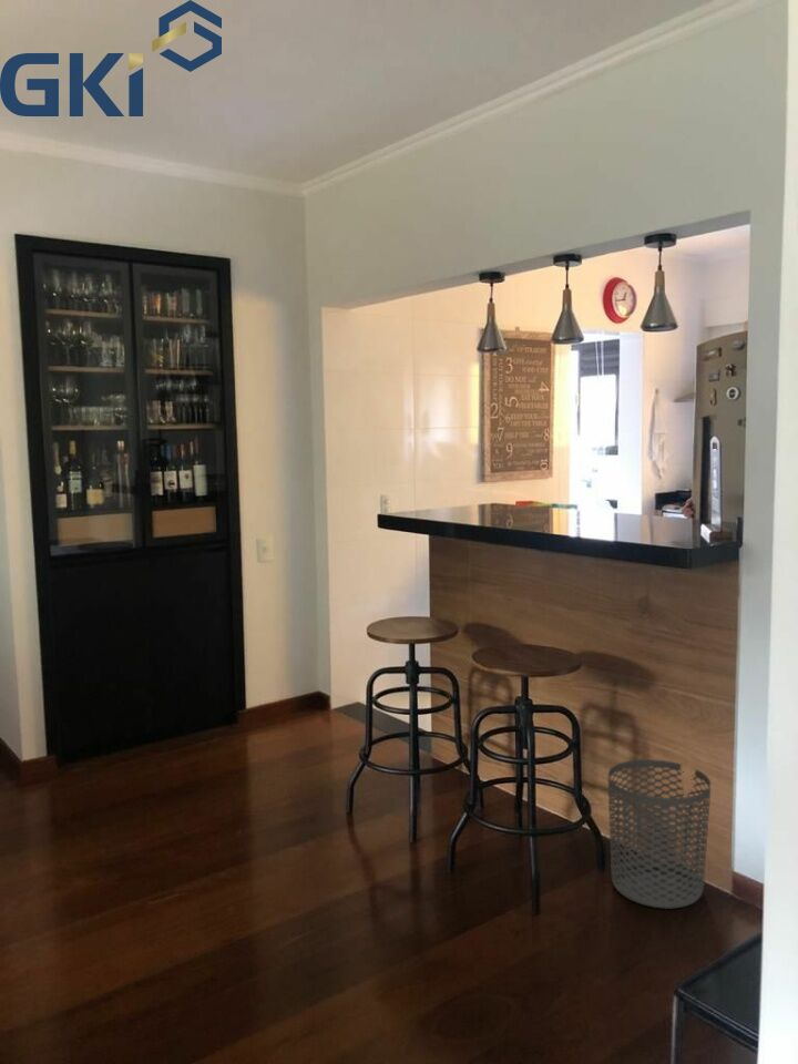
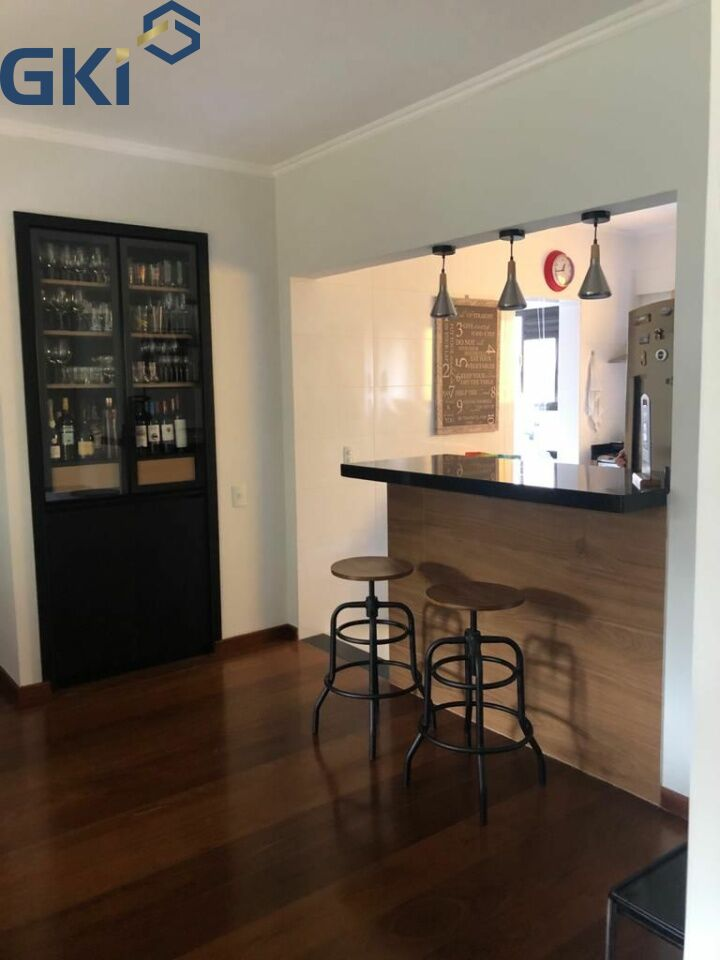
- waste bin (657, 831)
